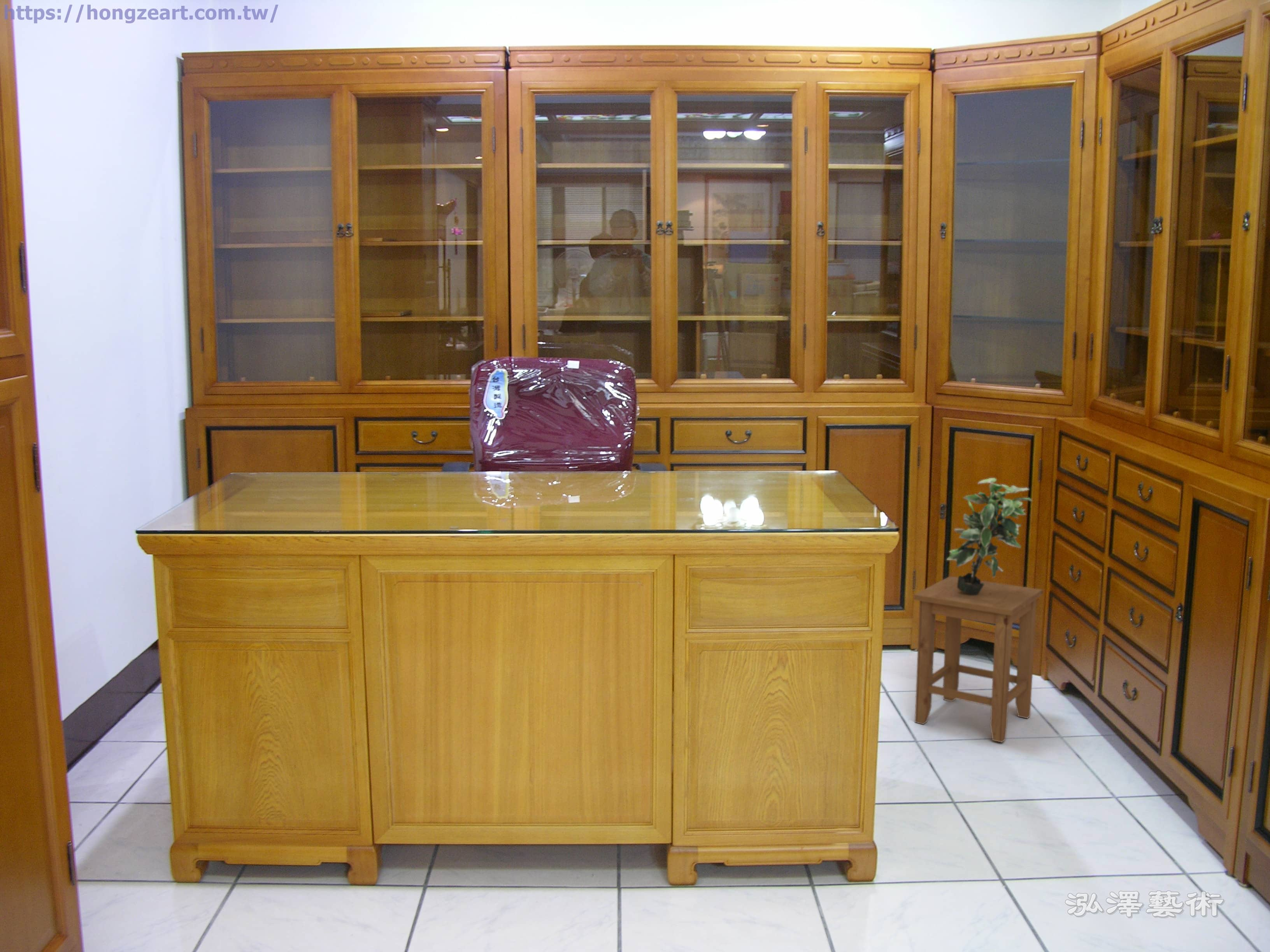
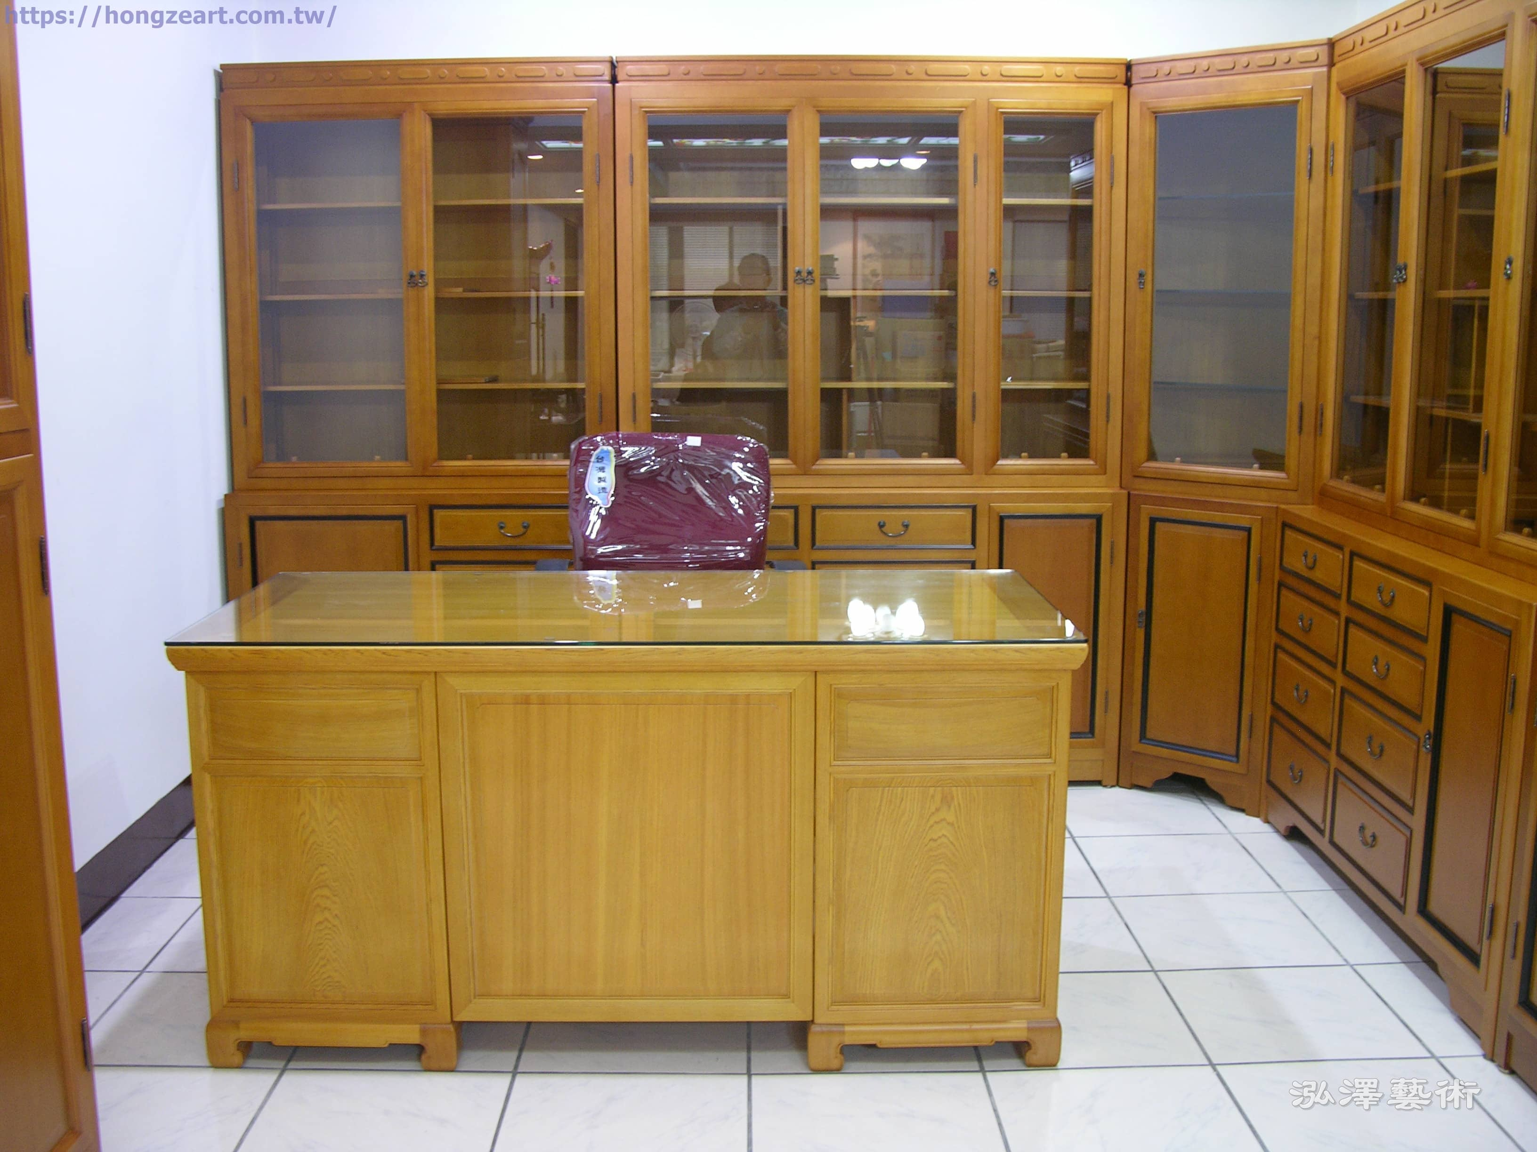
- potted plant (989, 536)
- stool (973, 667)
